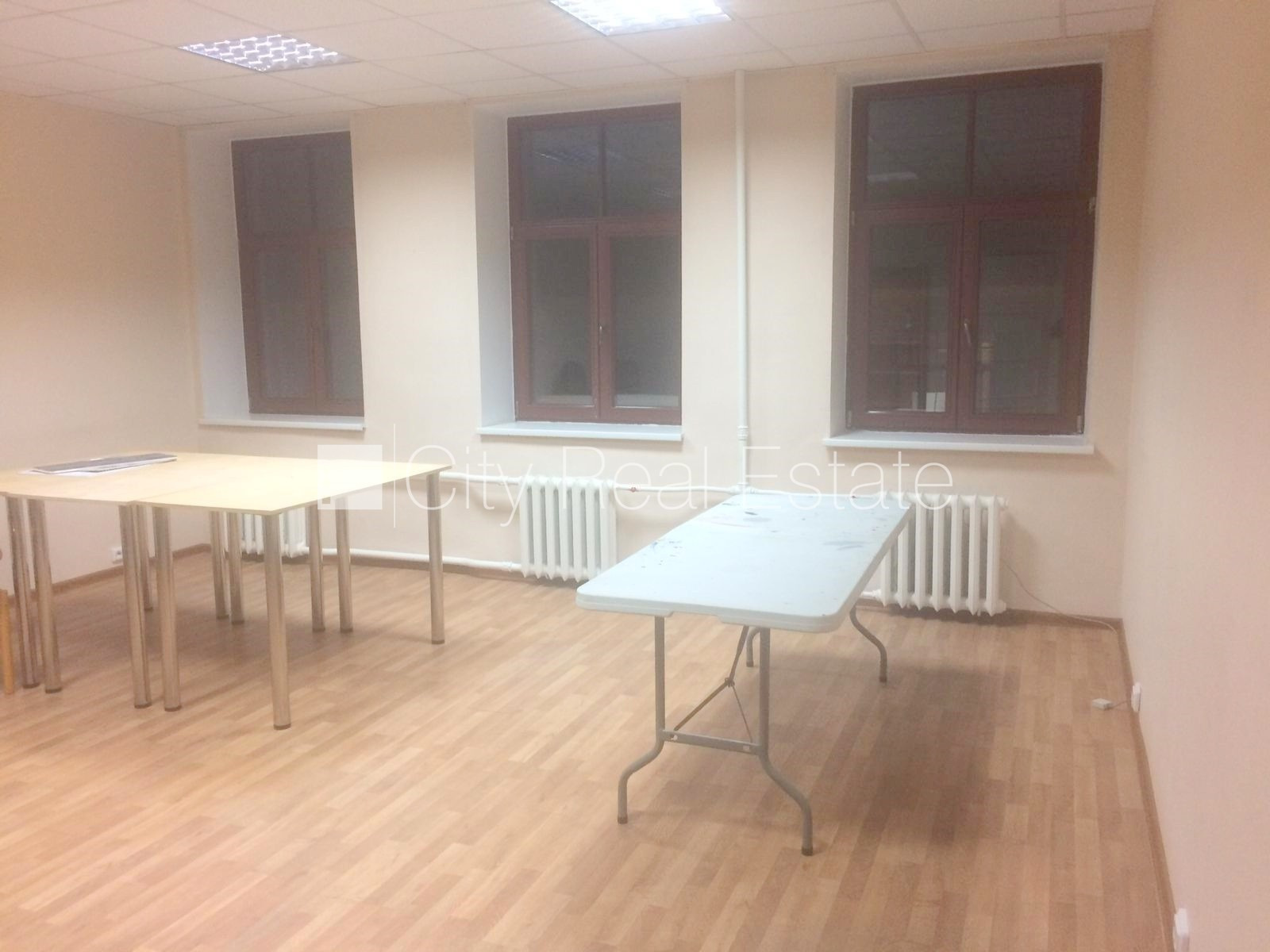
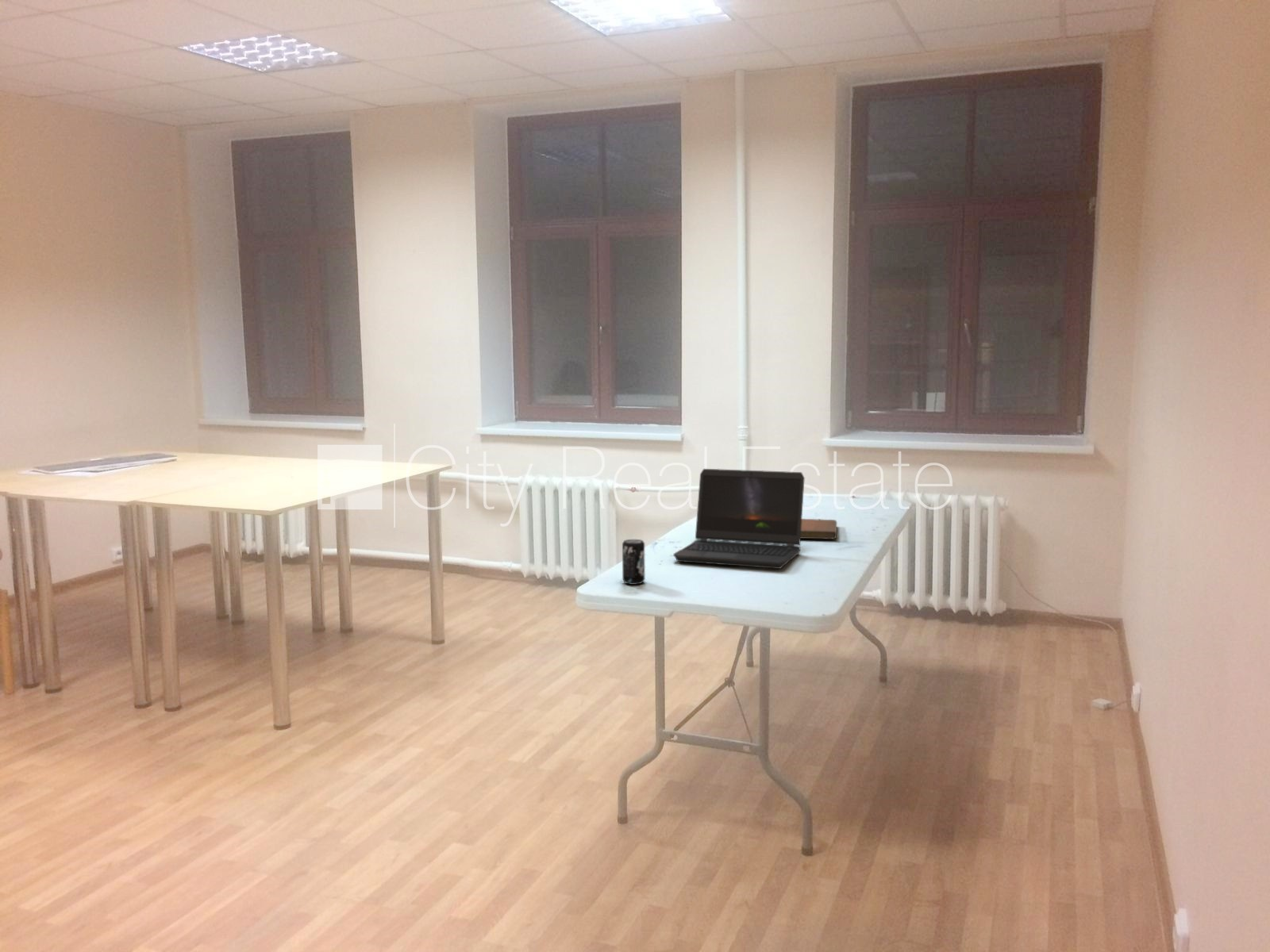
+ laptop computer (739, 516)
+ notebook (812, 528)
+ beverage can (633, 562)
